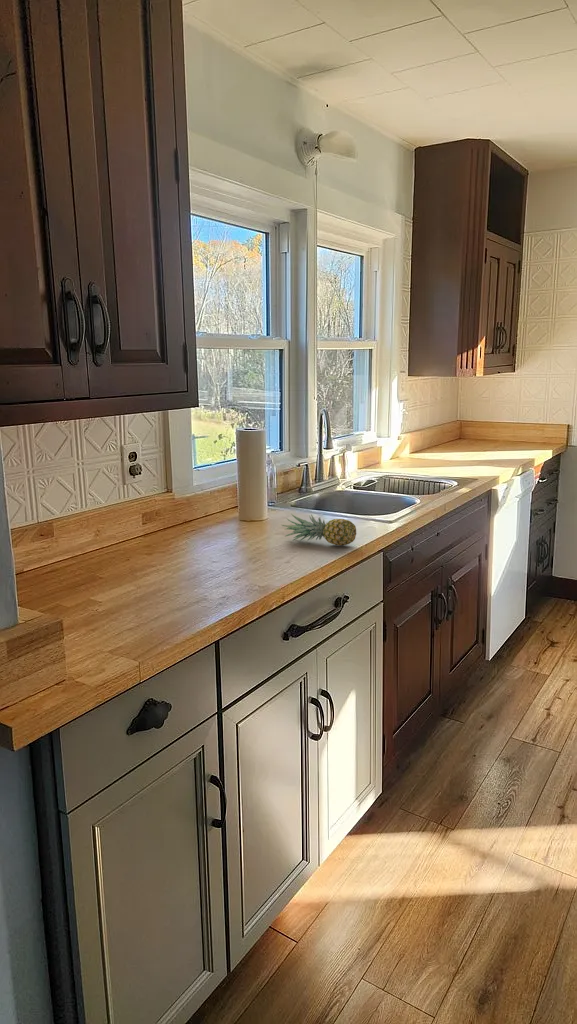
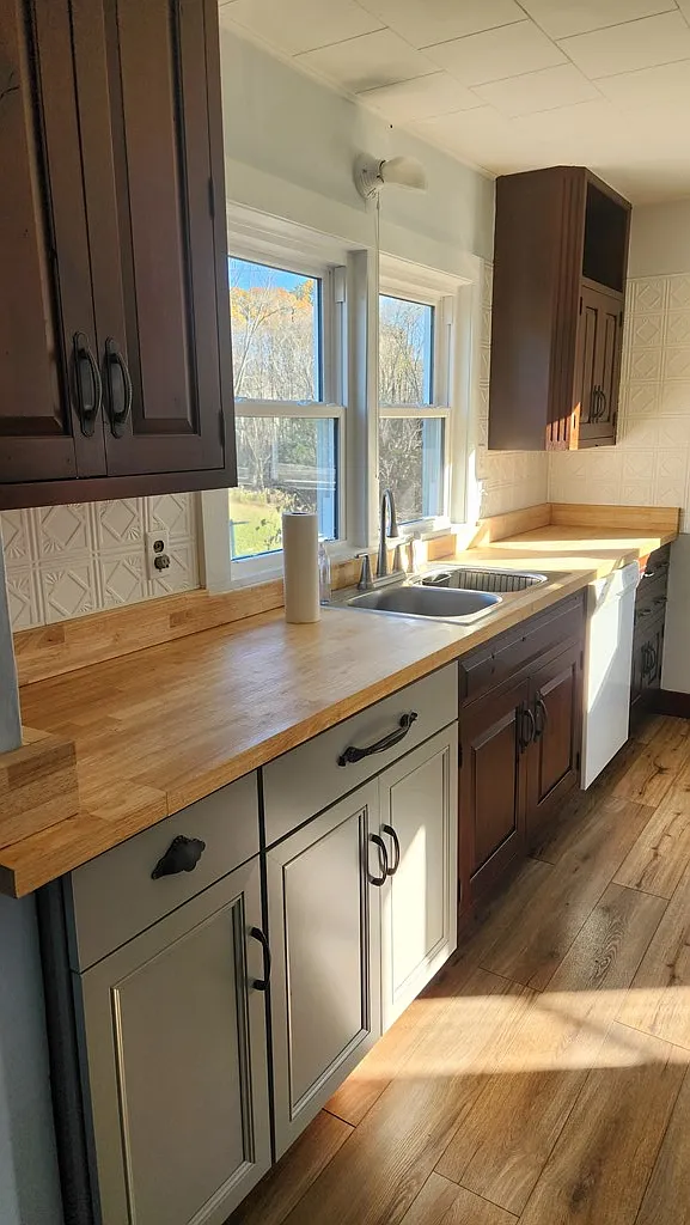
- fruit (318, 529)
